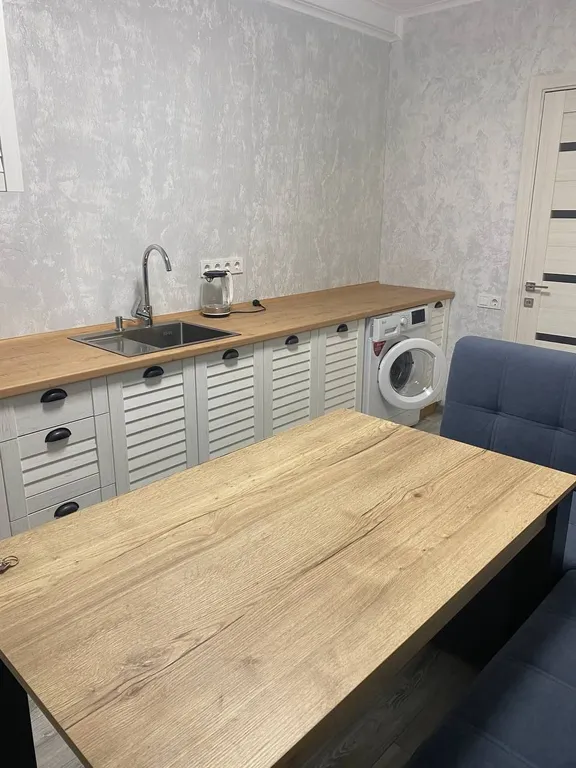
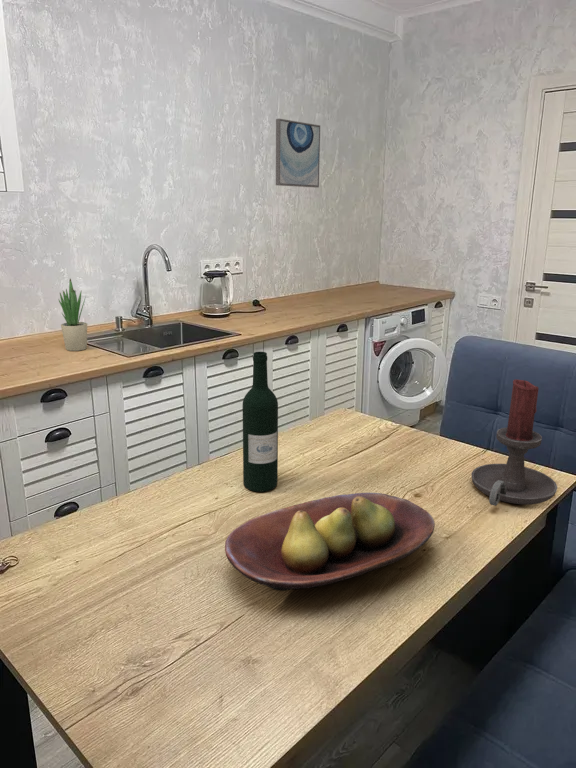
+ wine bottle (260, 420)
+ candle holder (515, 439)
+ fruit bowl (332, 534)
+ potted plant (71, 314)
+ wall art (298, 154)
